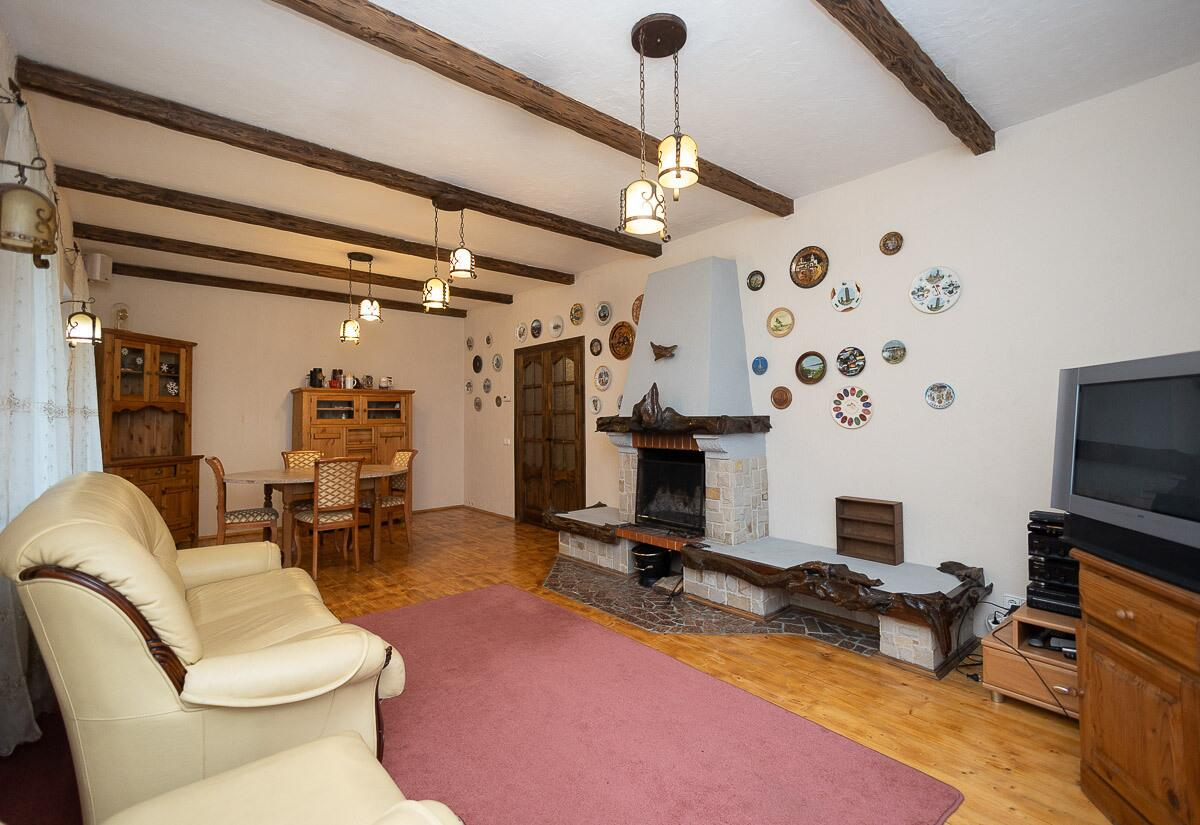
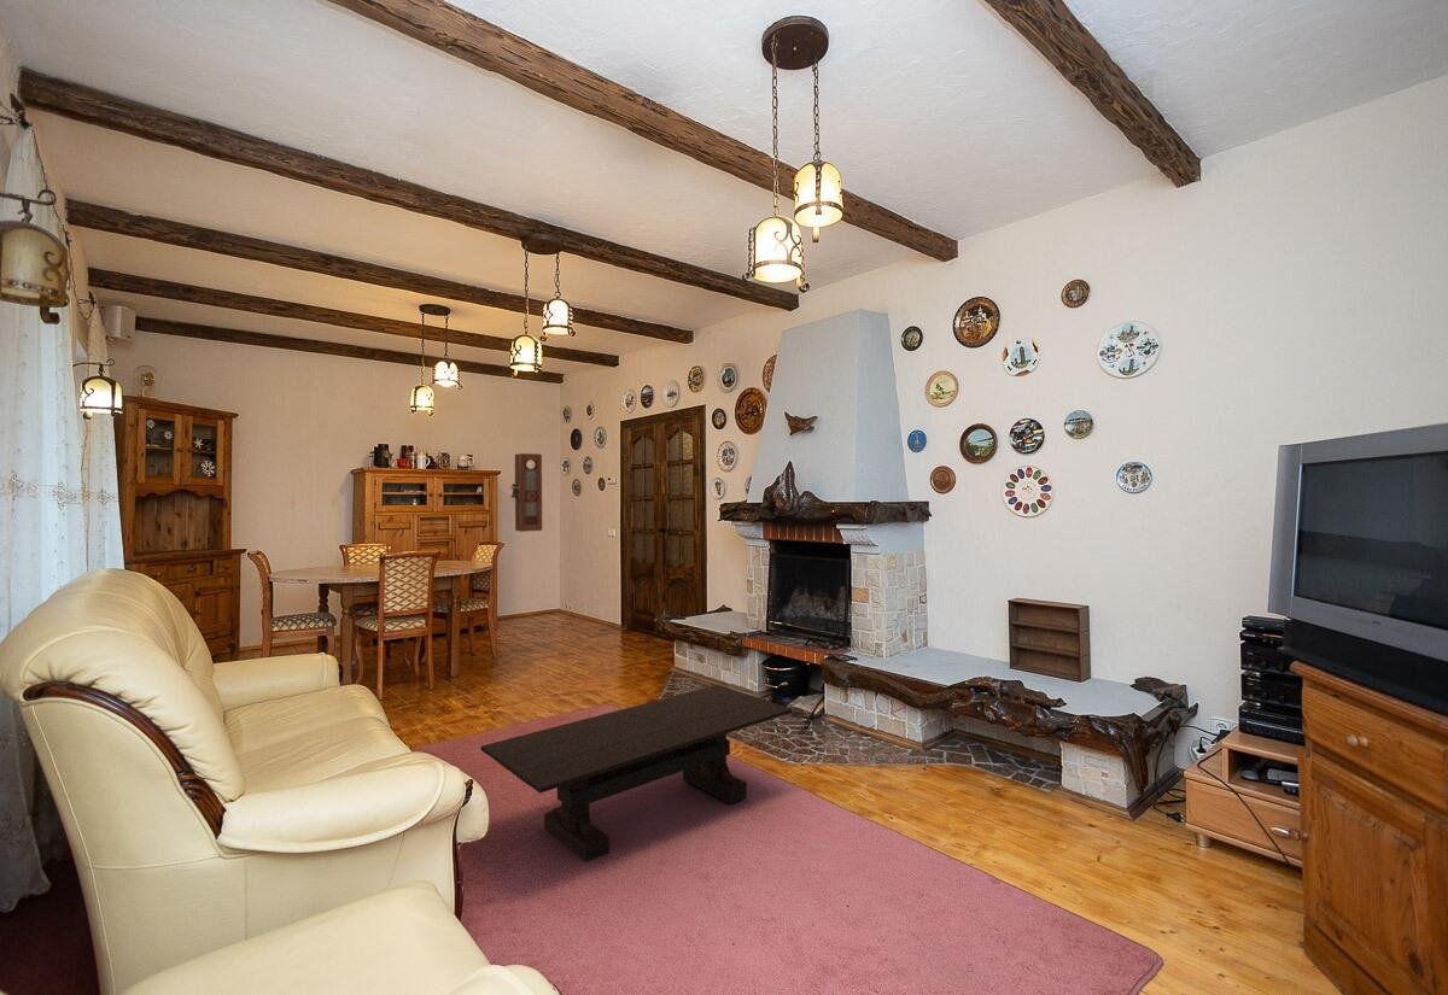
+ coffee table (648, 768)
+ pendulum clock (525, 492)
